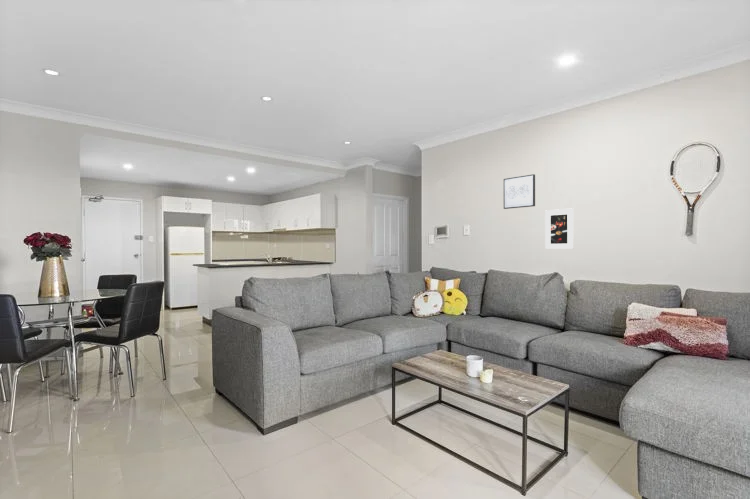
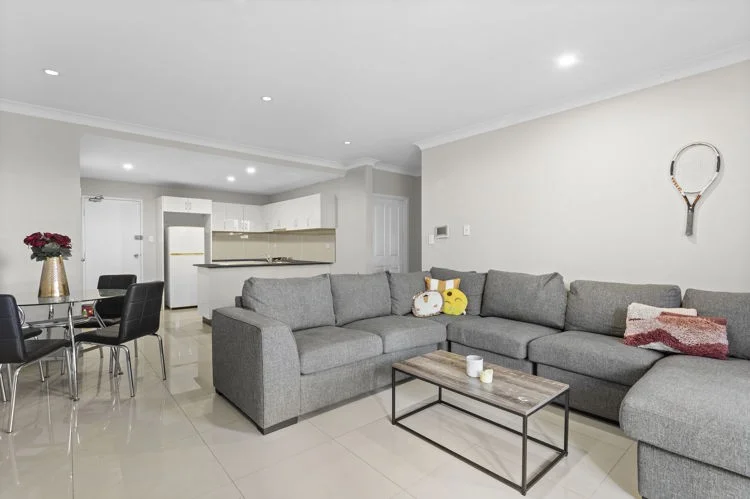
- wall art (518, 192)
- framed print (559, 229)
